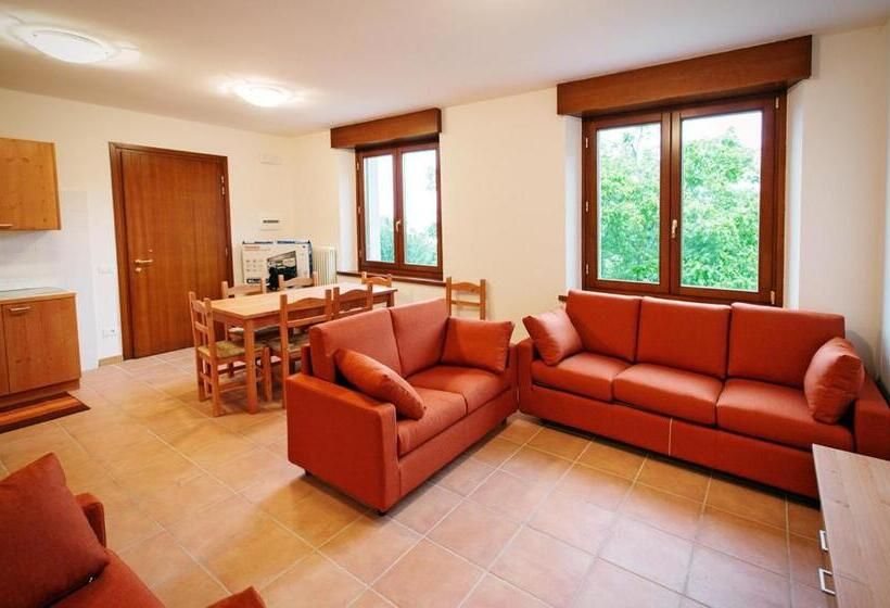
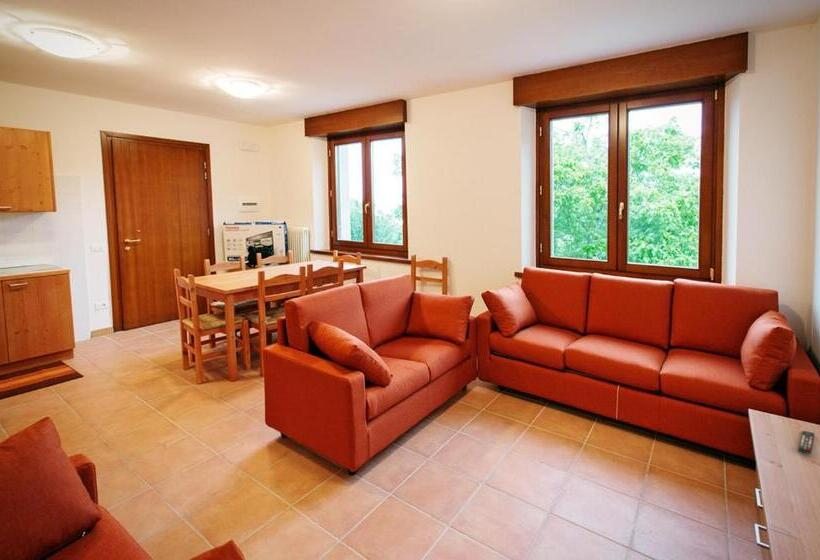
+ remote control (806, 441)
